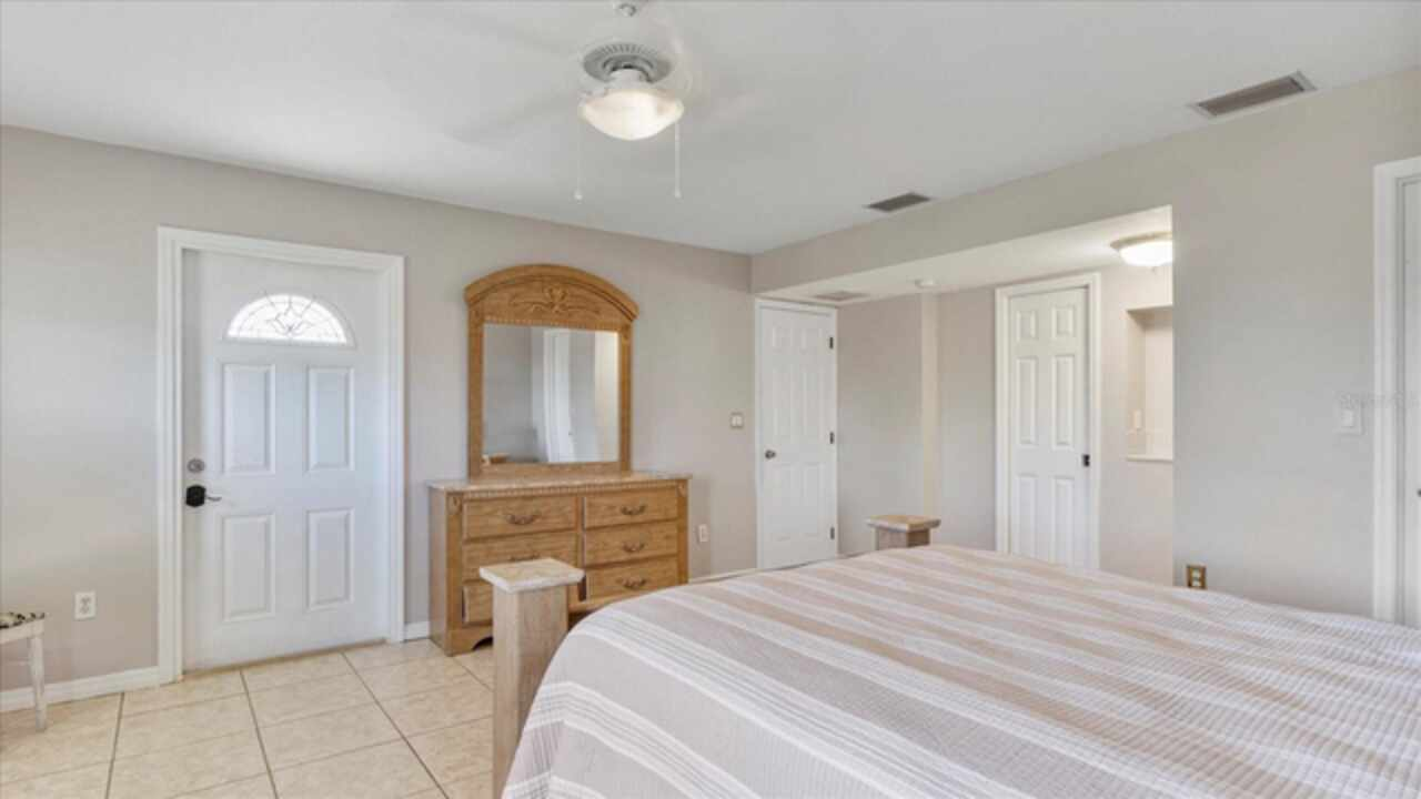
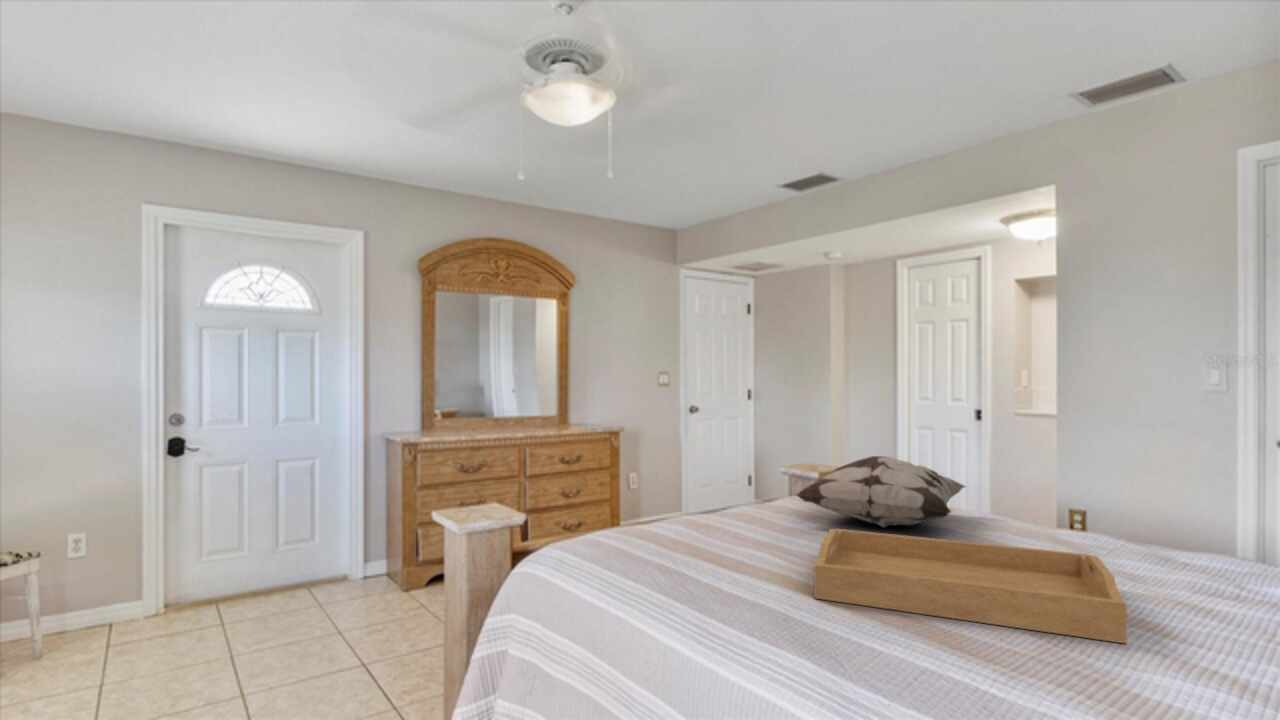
+ serving tray (954, 570)
+ decorative pillow (881, 490)
